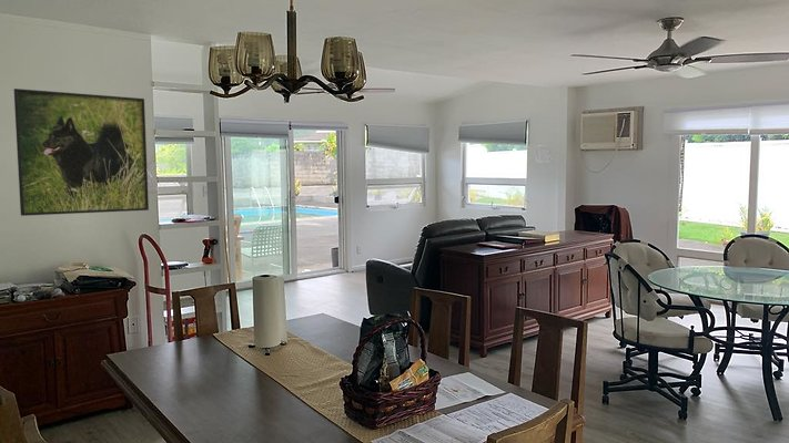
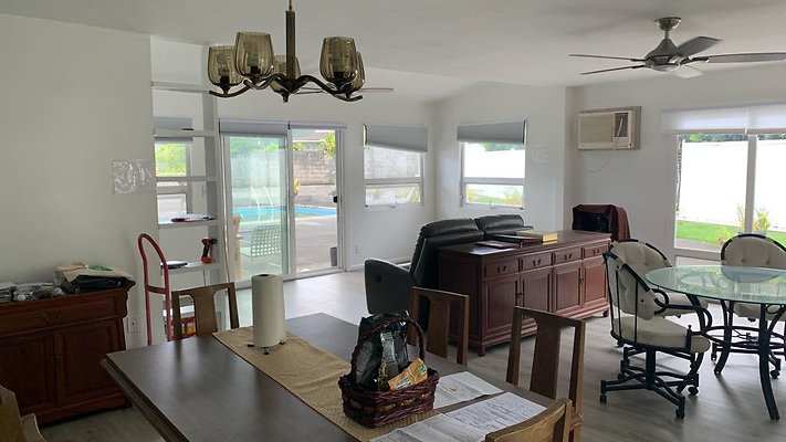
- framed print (85, 153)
